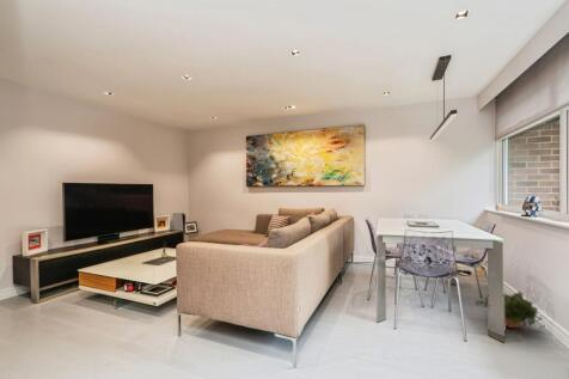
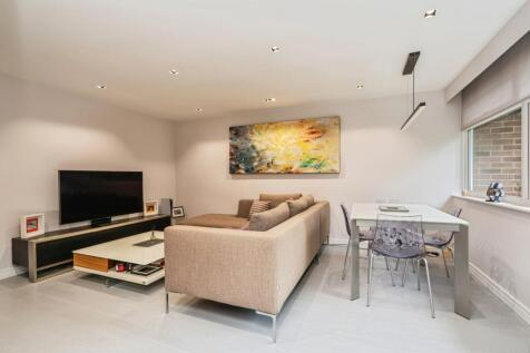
- potted plant (509, 308)
